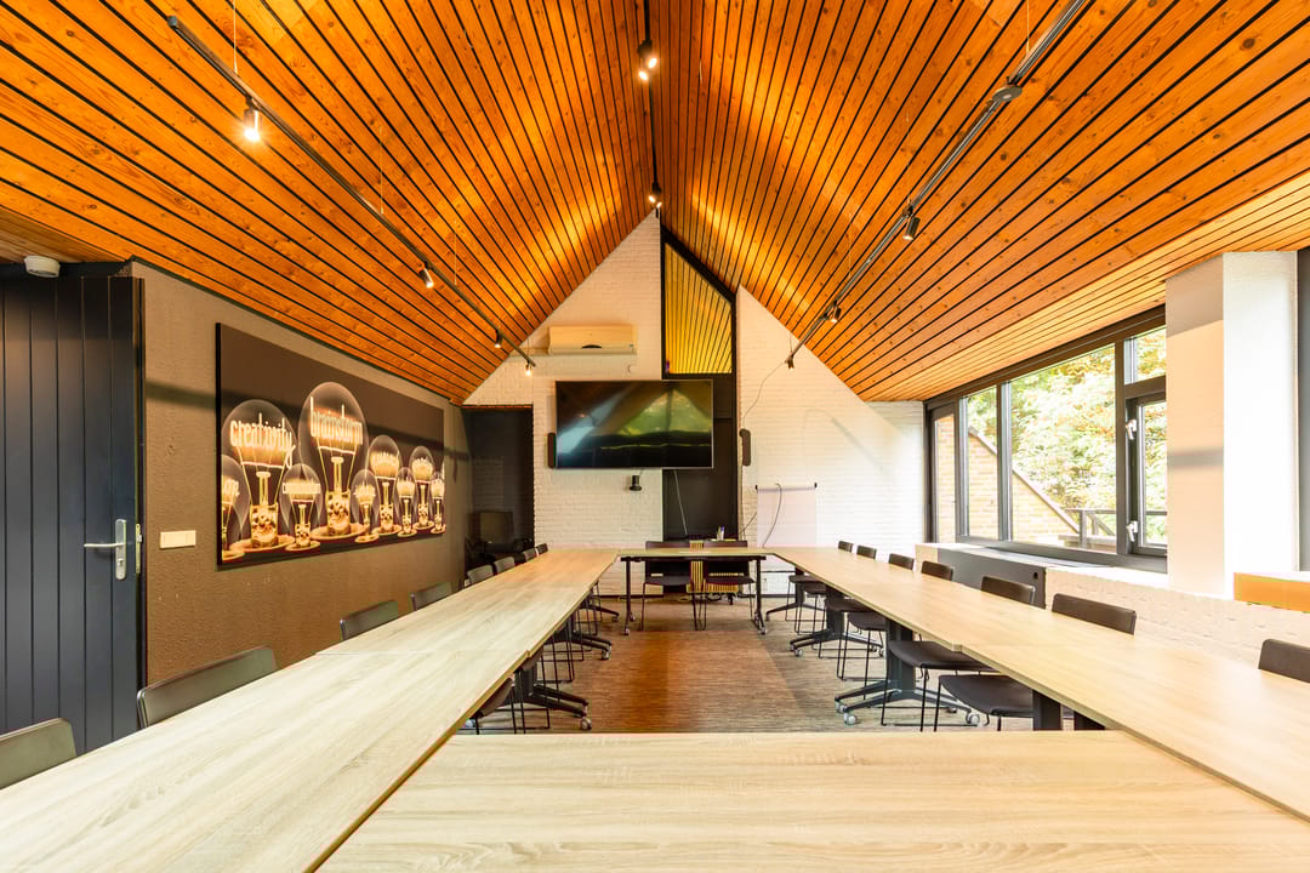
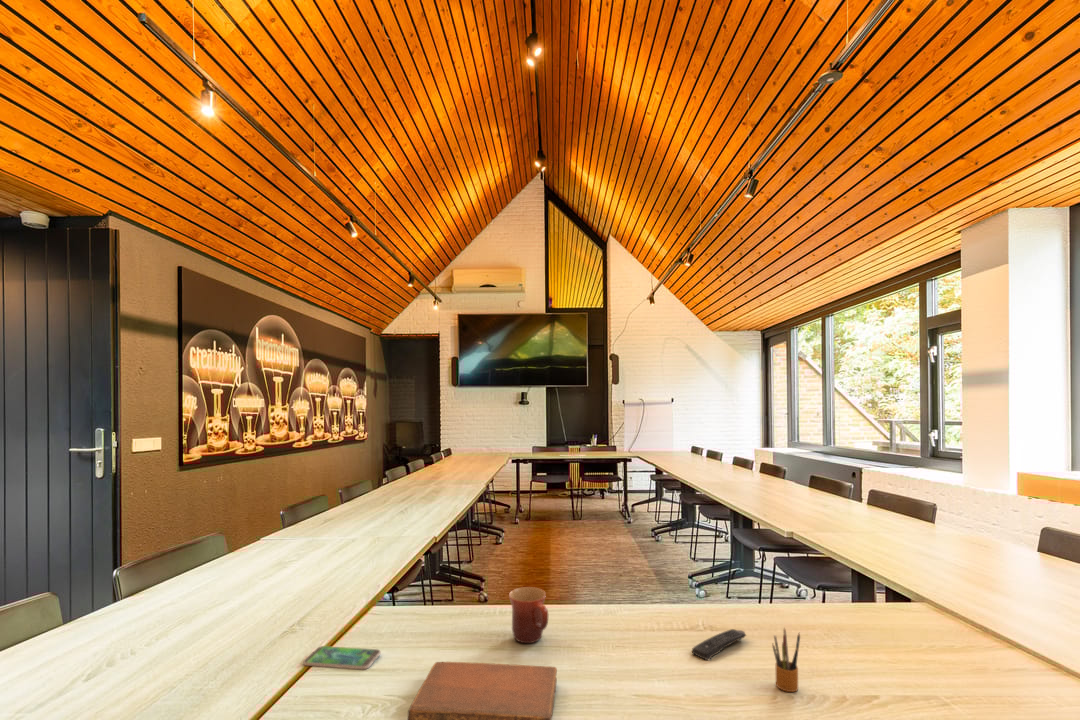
+ remote control (721, 641)
+ mug (531, 618)
+ pencil box (788, 661)
+ notebook (487, 693)
+ smartphone (342, 657)
